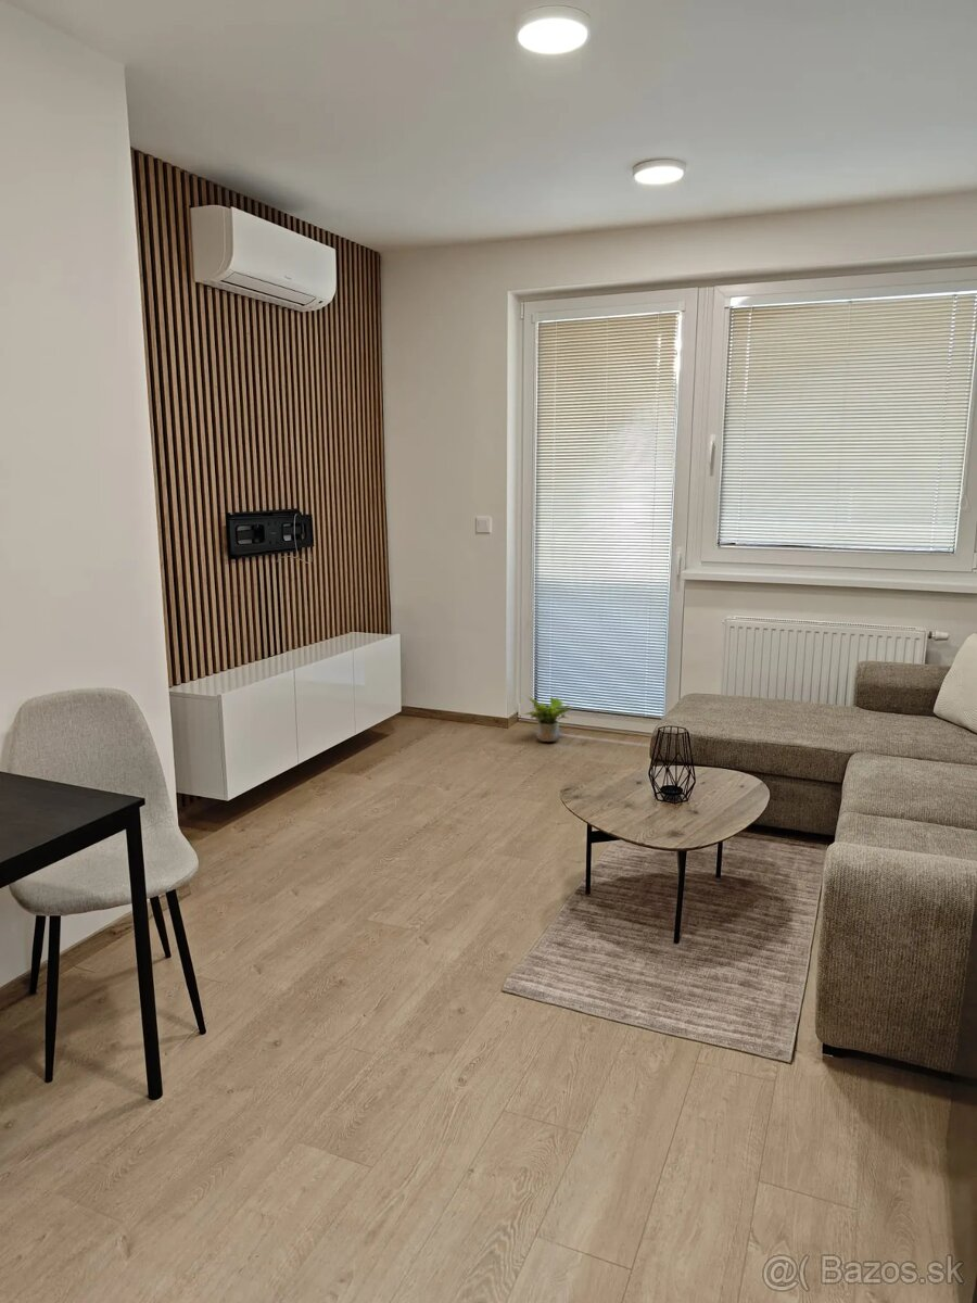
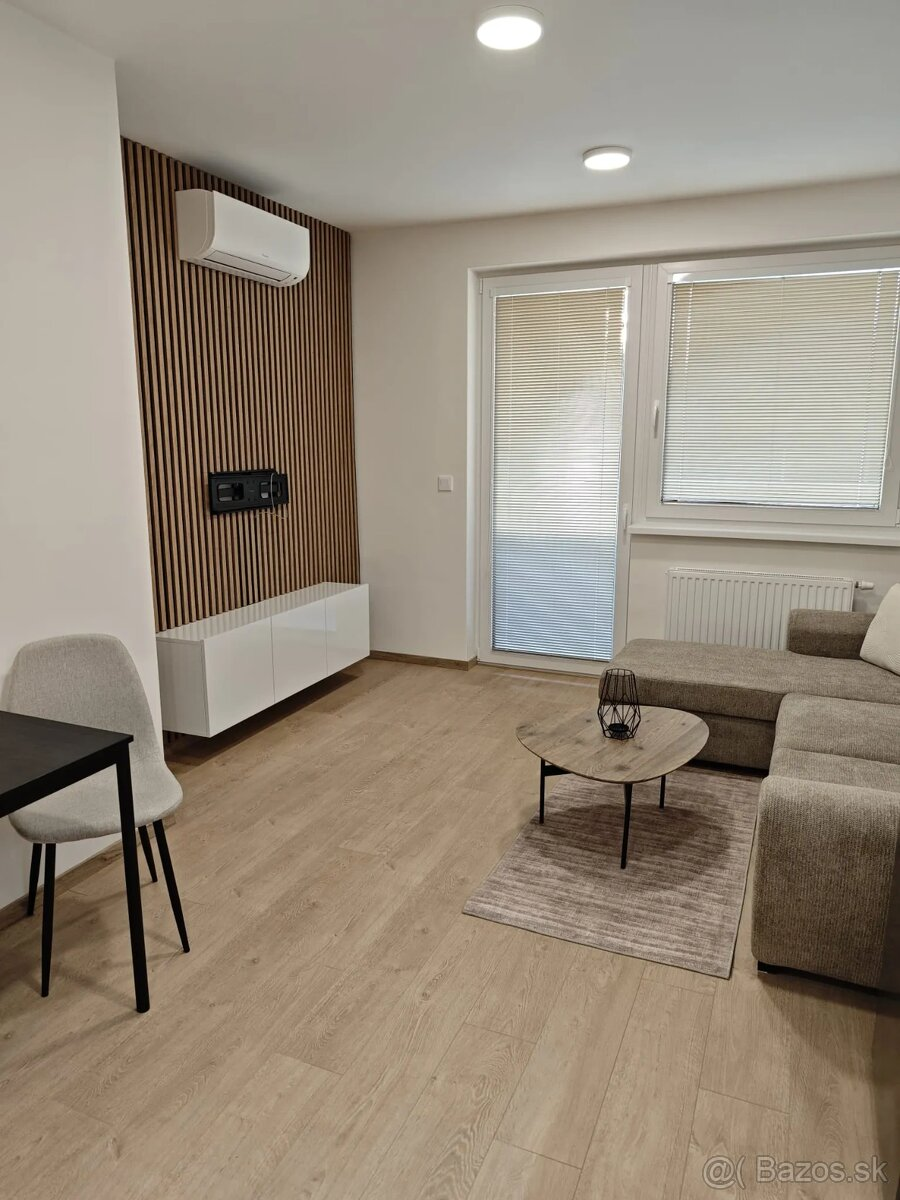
- potted plant (548, 719)
